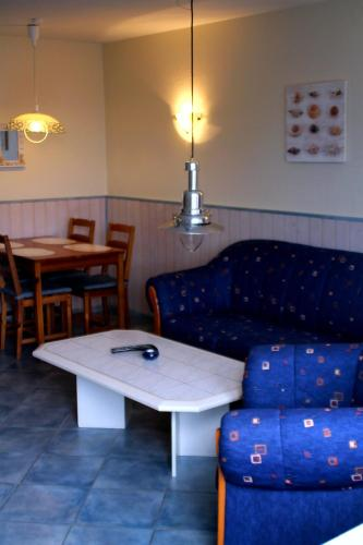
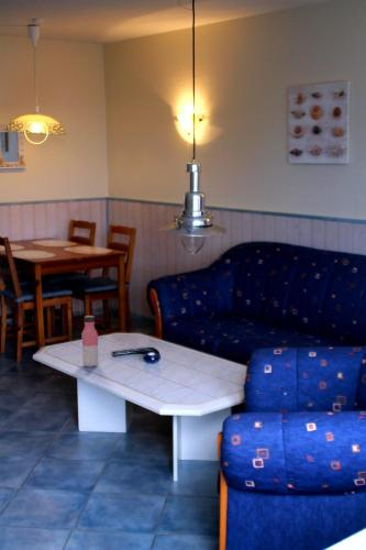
+ water bottle (89, 341)
